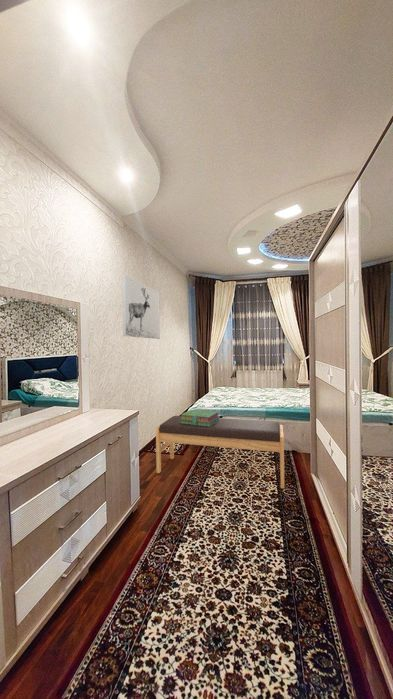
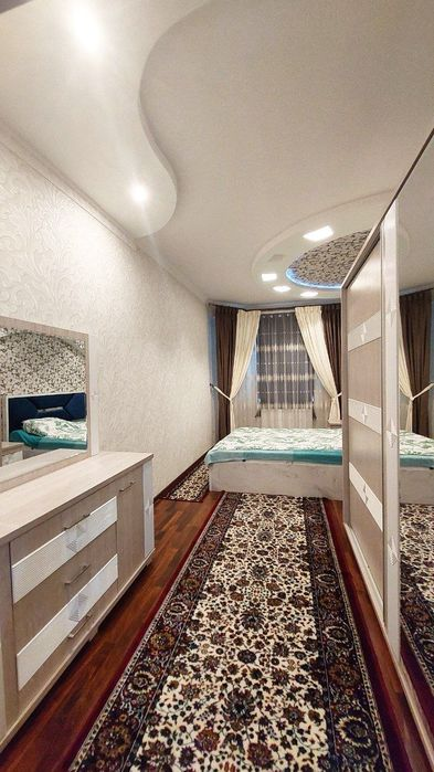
- stack of books (199, 417)
- bench (220, 446)
- wall art (143, 311)
